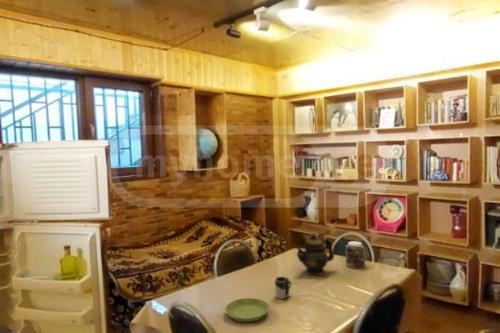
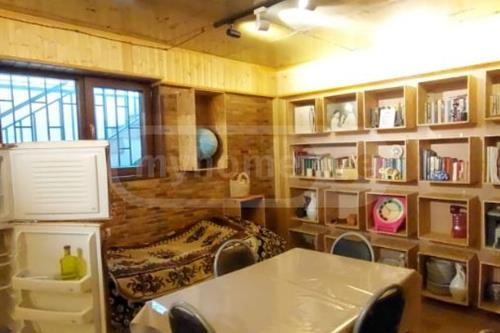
- jar (355, 254)
- saucer (247, 310)
- cup (284, 287)
- teapot (314, 252)
